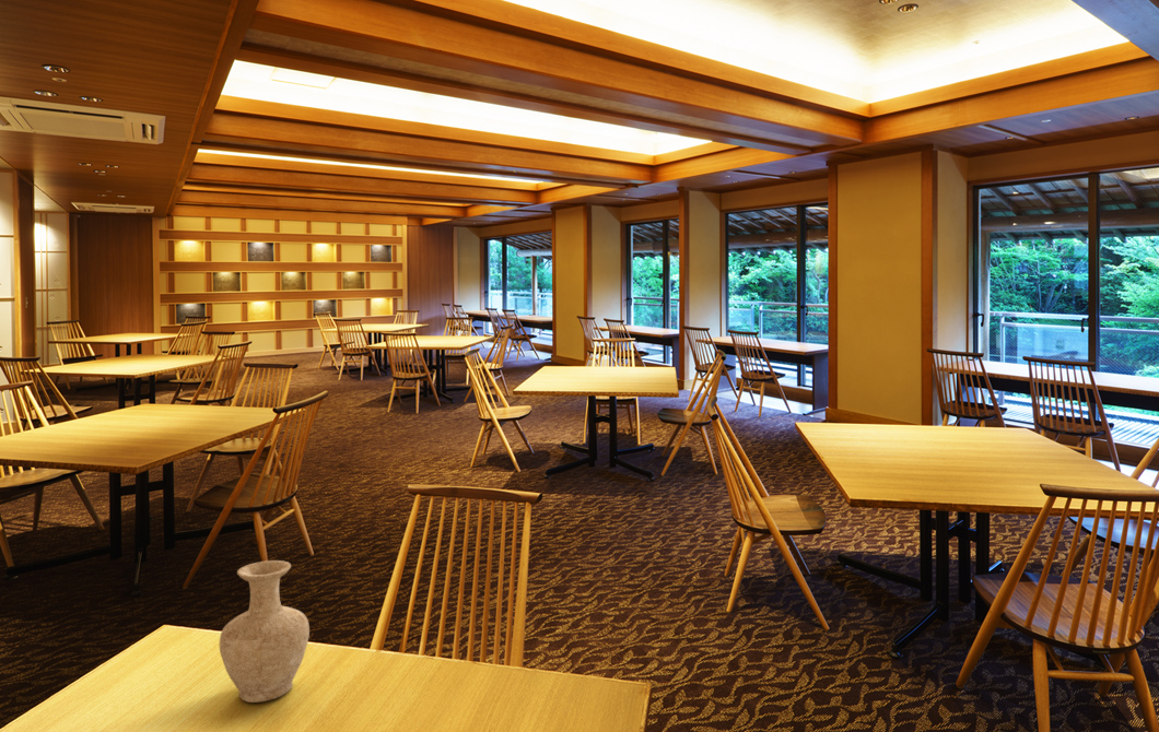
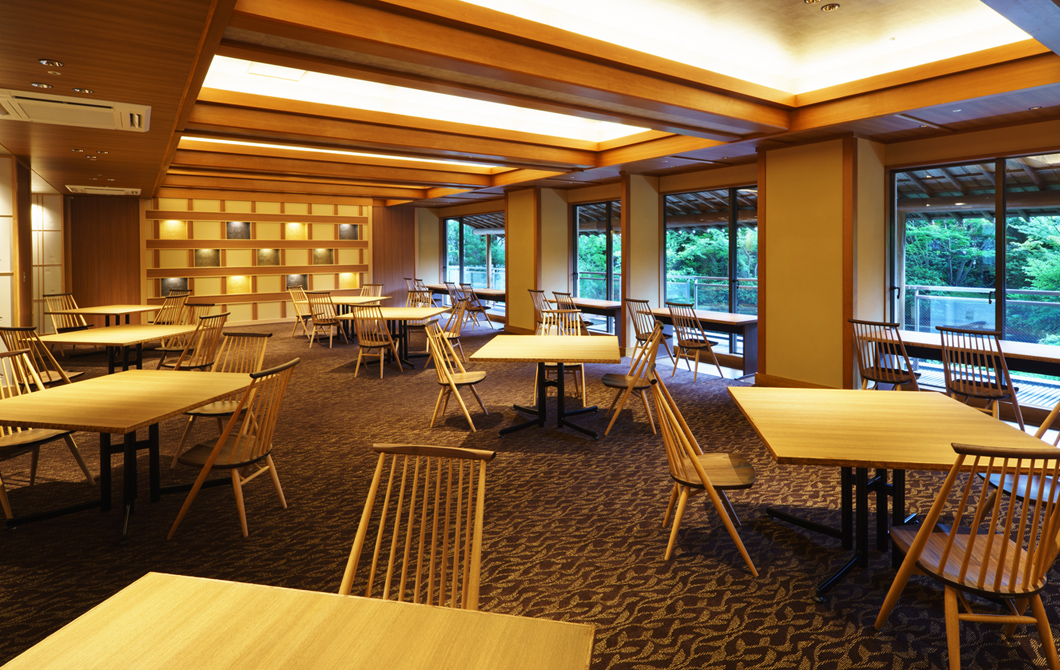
- vase (265, 629)
